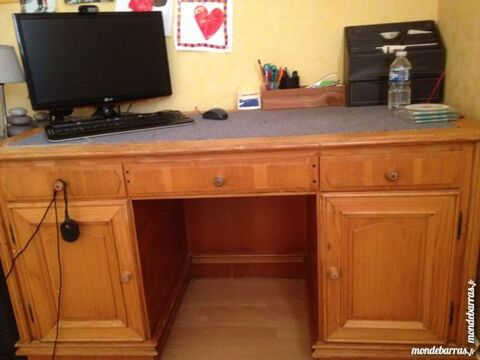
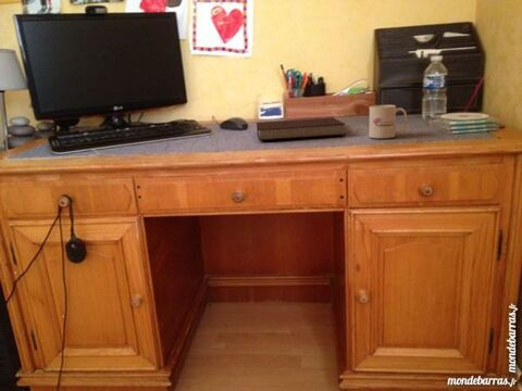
+ notebook (298, 127)
+ mug (387, 121)
